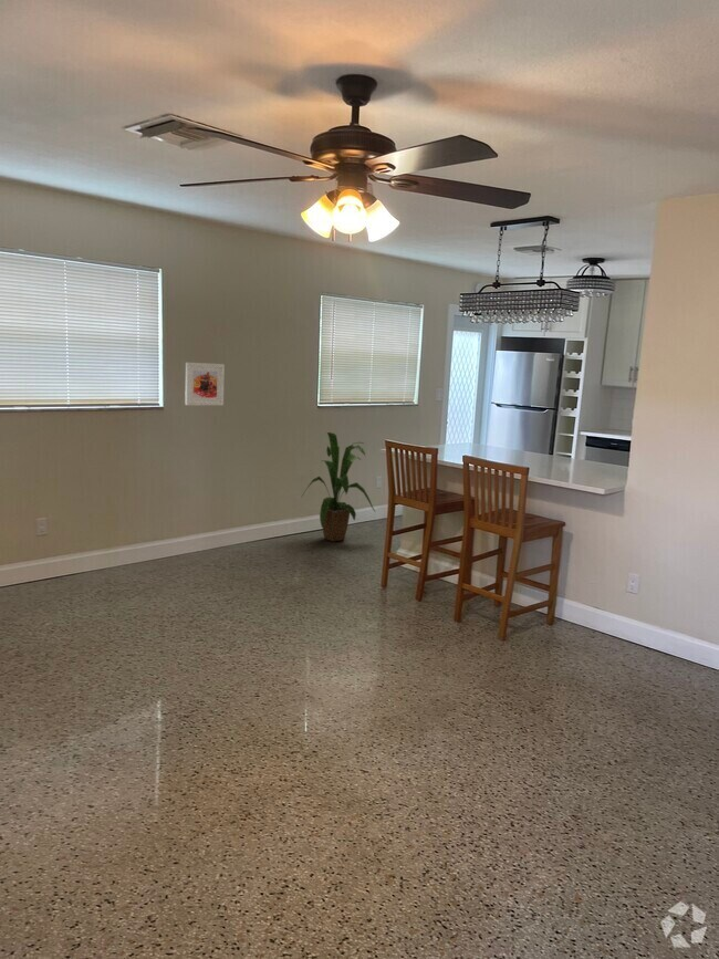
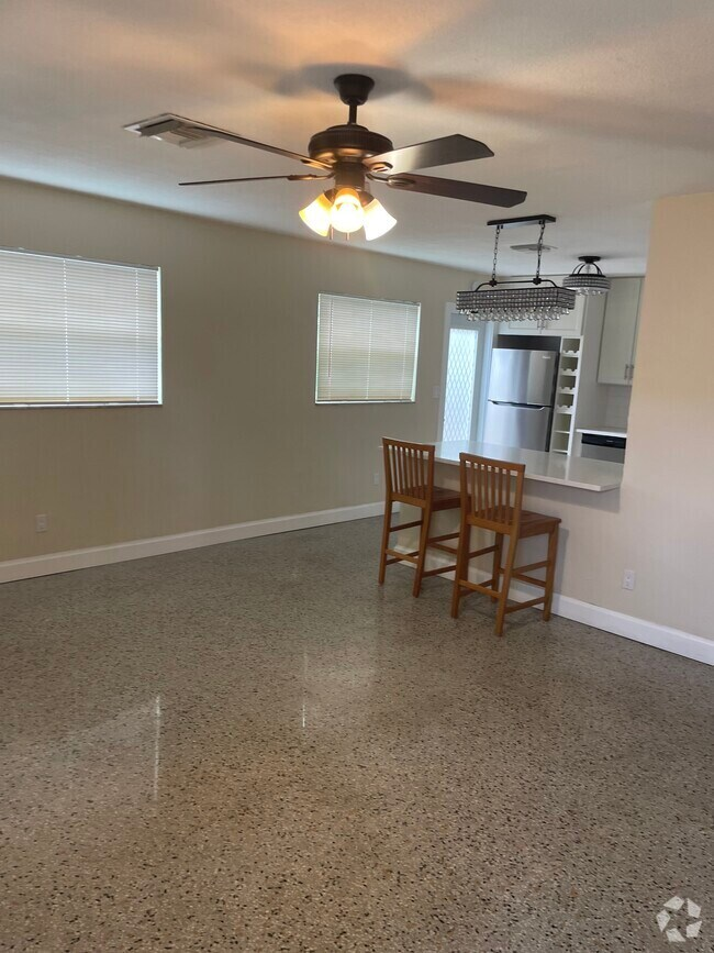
- house plant (344, 484)
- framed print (205, 384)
